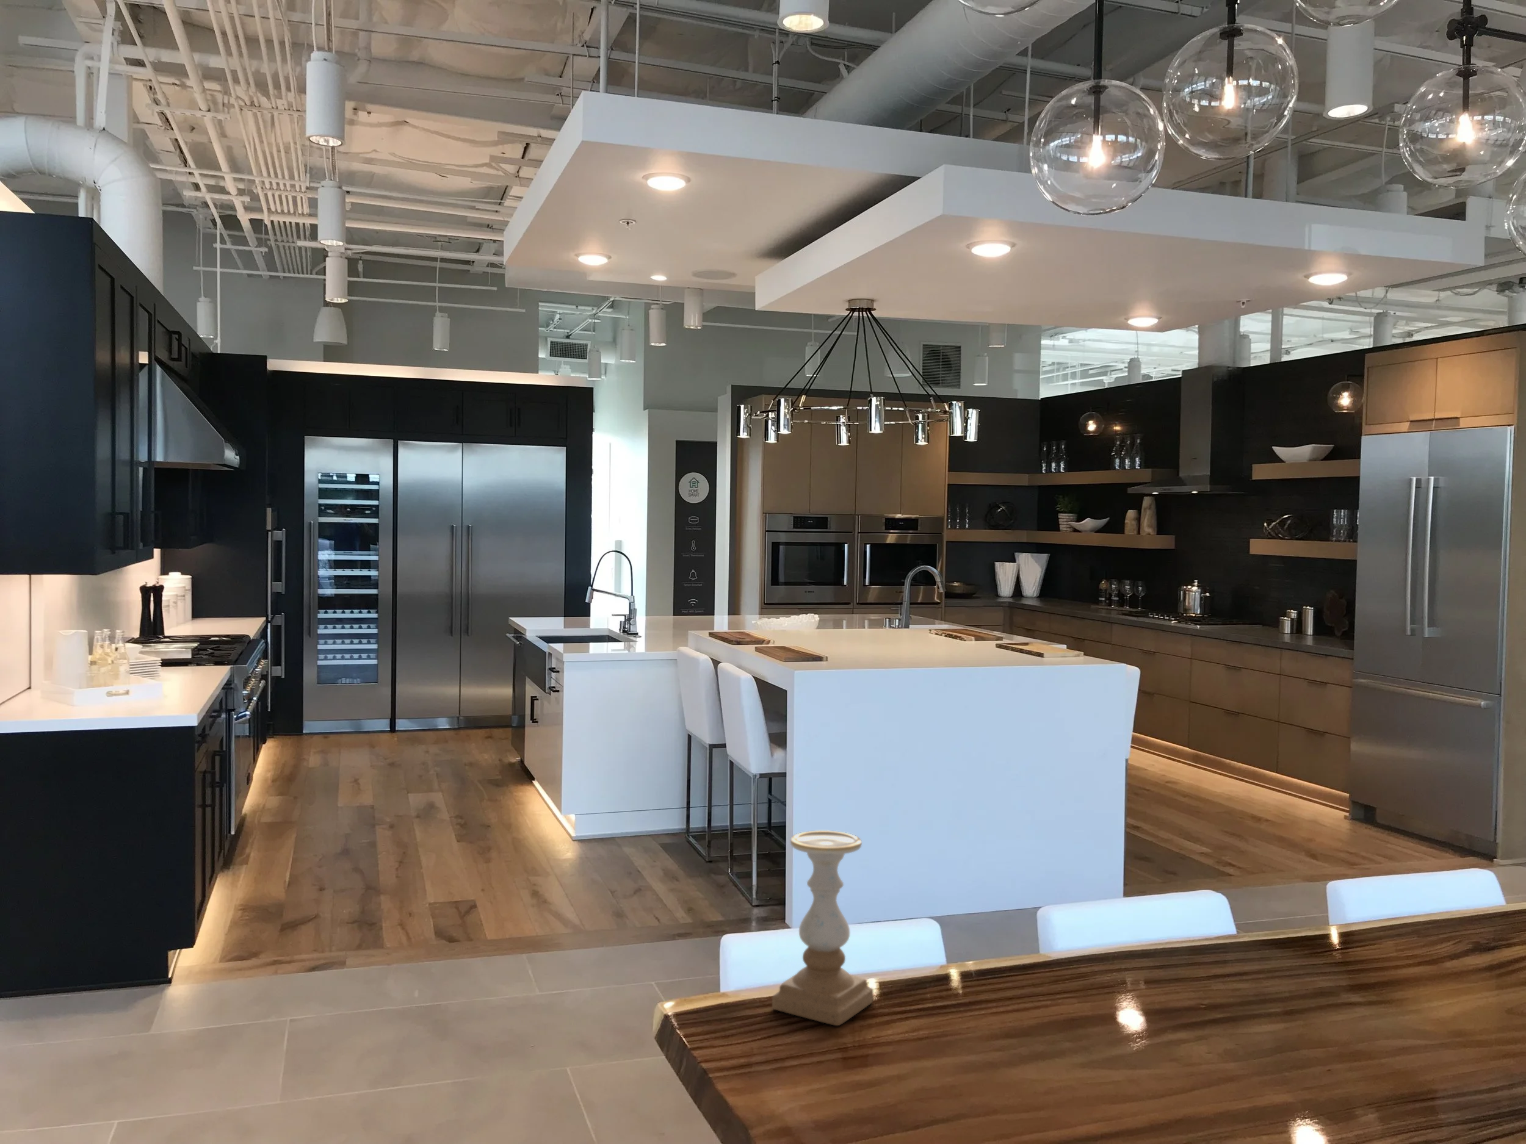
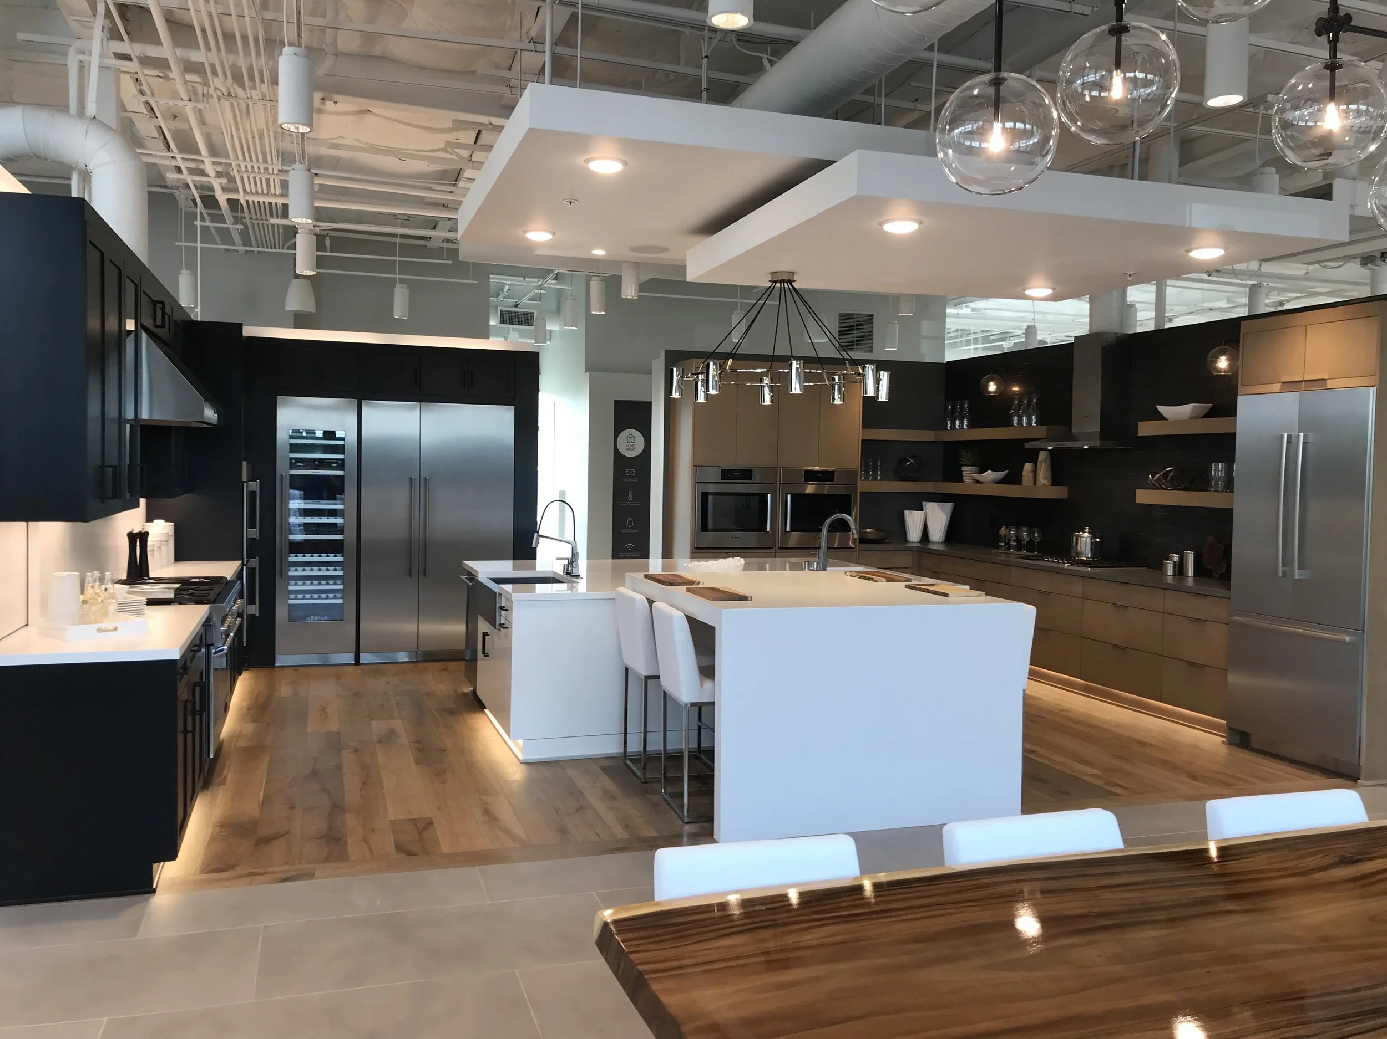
- candle holder (824, 922)
